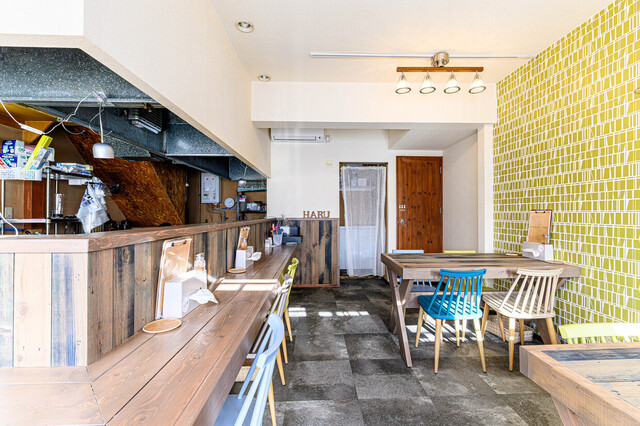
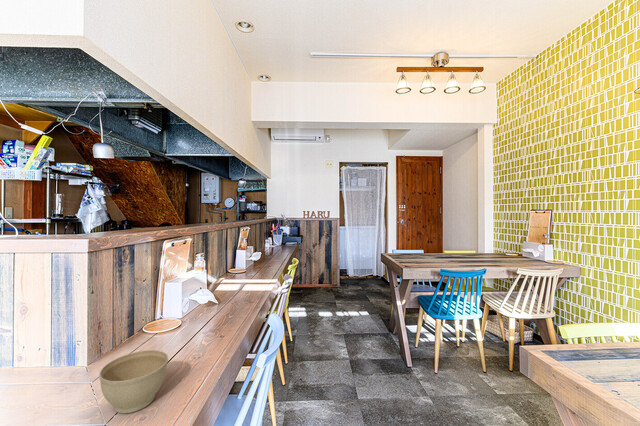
+ planter bowl (135, 383)
